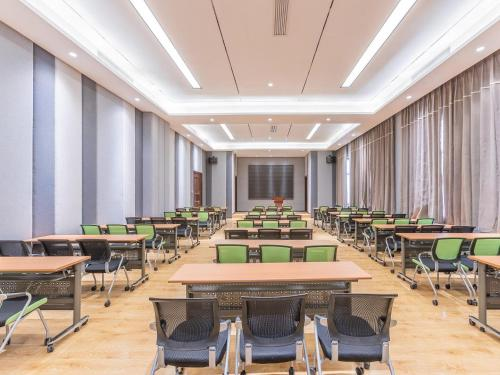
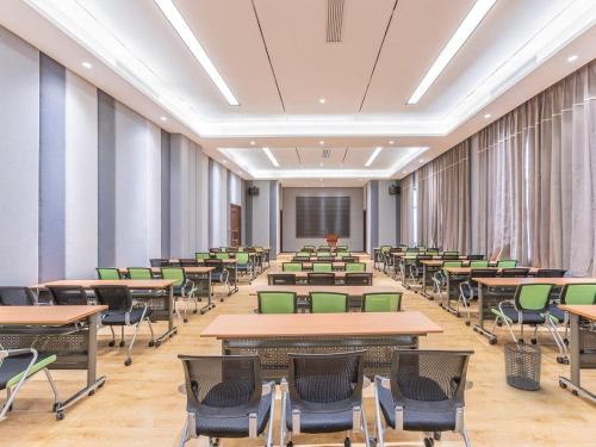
+ waste bin (522, 365)
